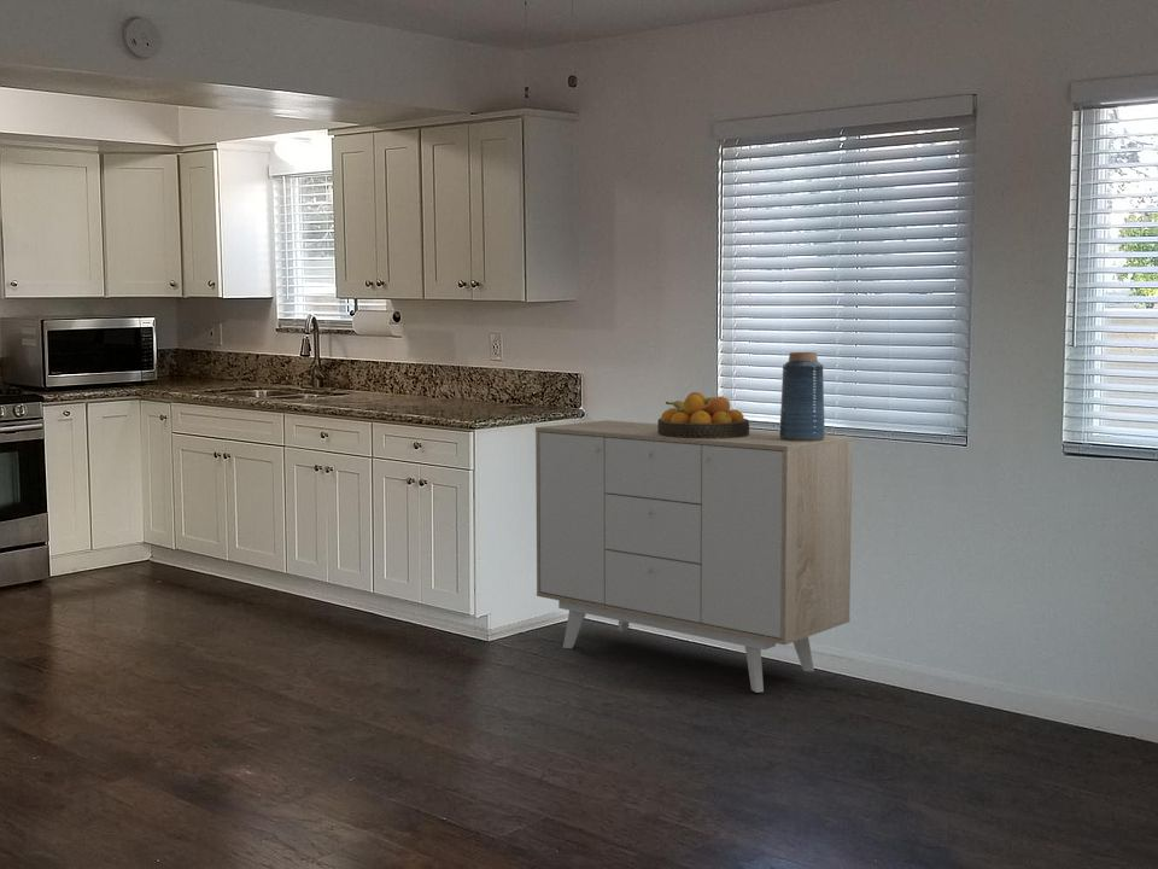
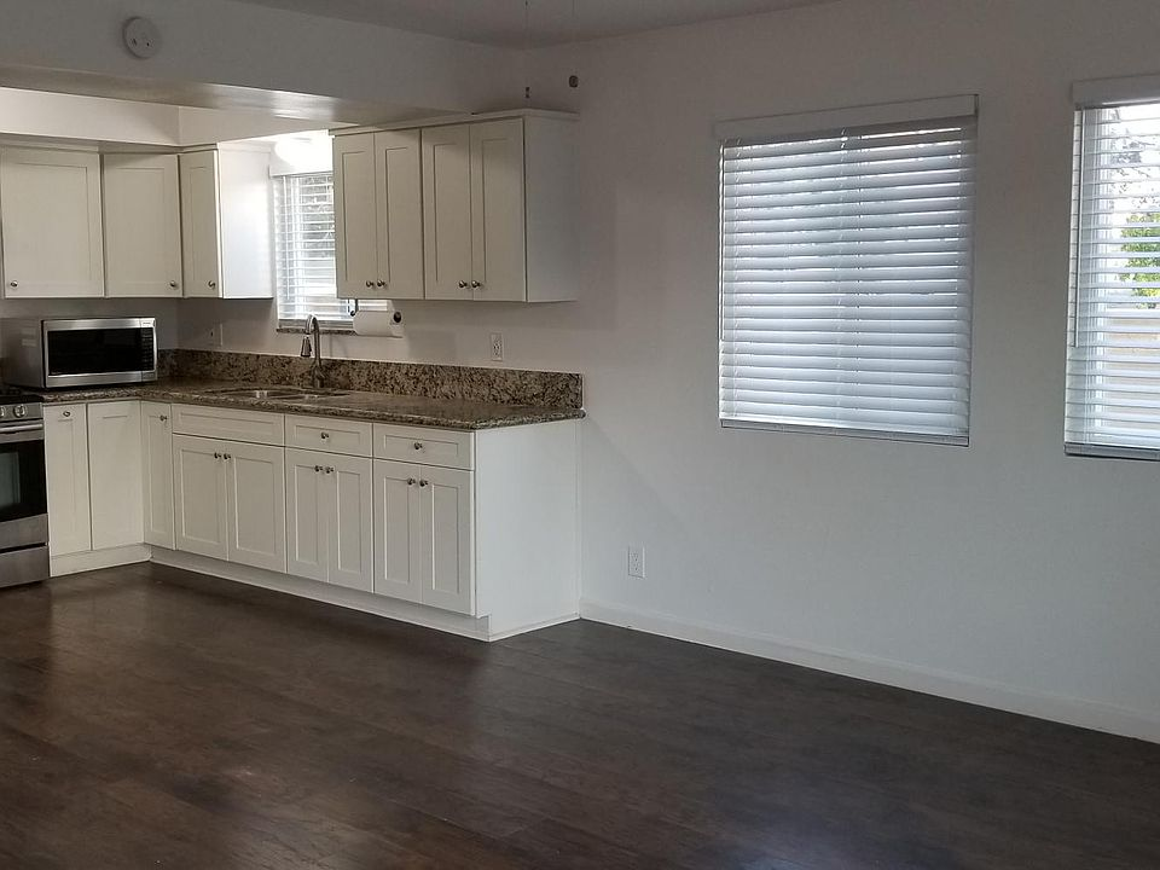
- vase (802, 395)
- fruit bowl (703, 413)
- sideboard (684, 546)
